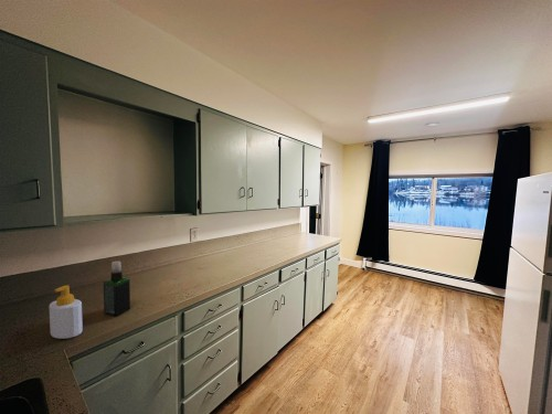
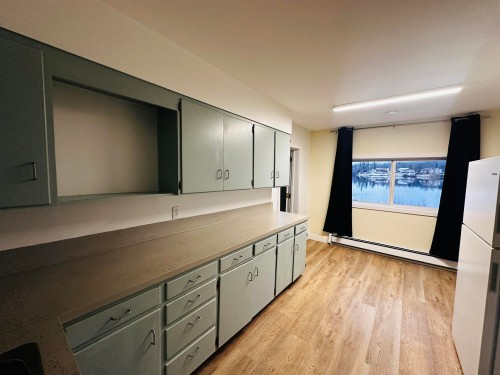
- soap bottle (65, 309)
- spray bottle (116, 286)
